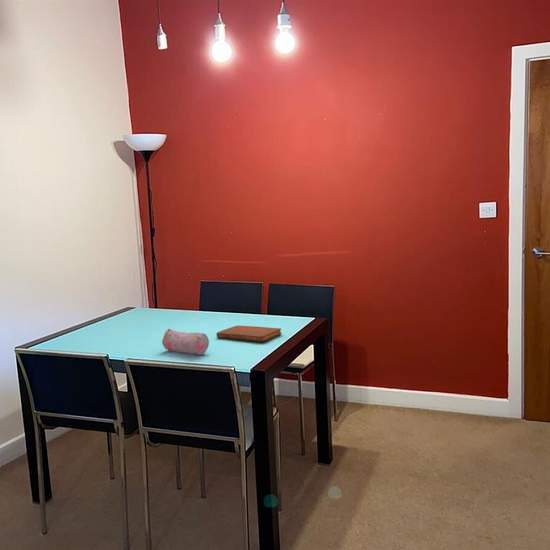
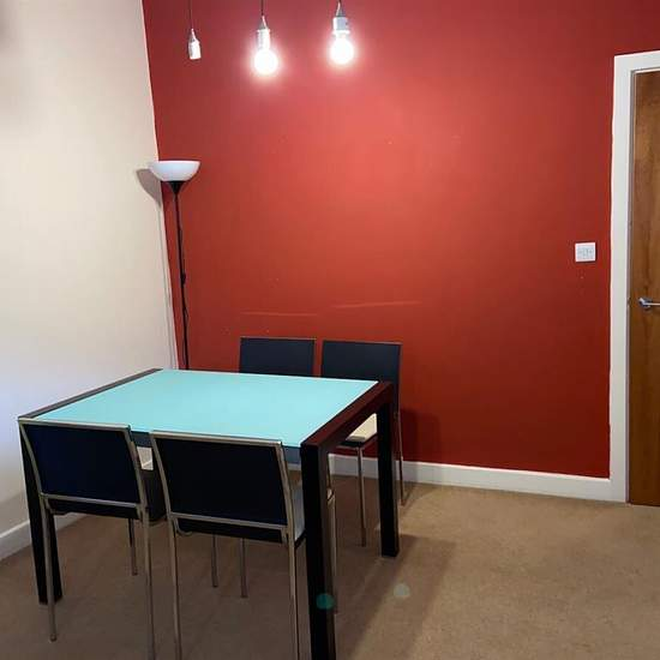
- pencil case (185, 341)
- notebook (249, 333)
